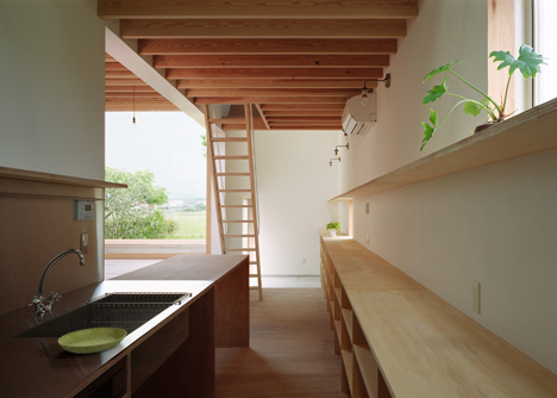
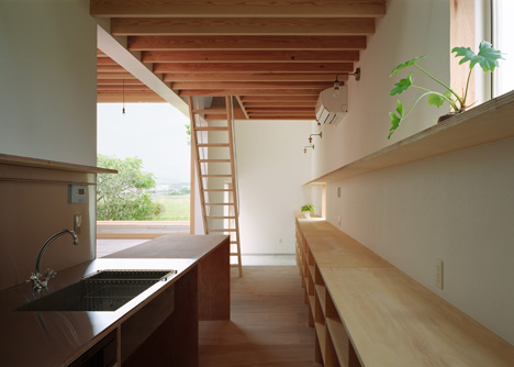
- saucer (93, 341)
